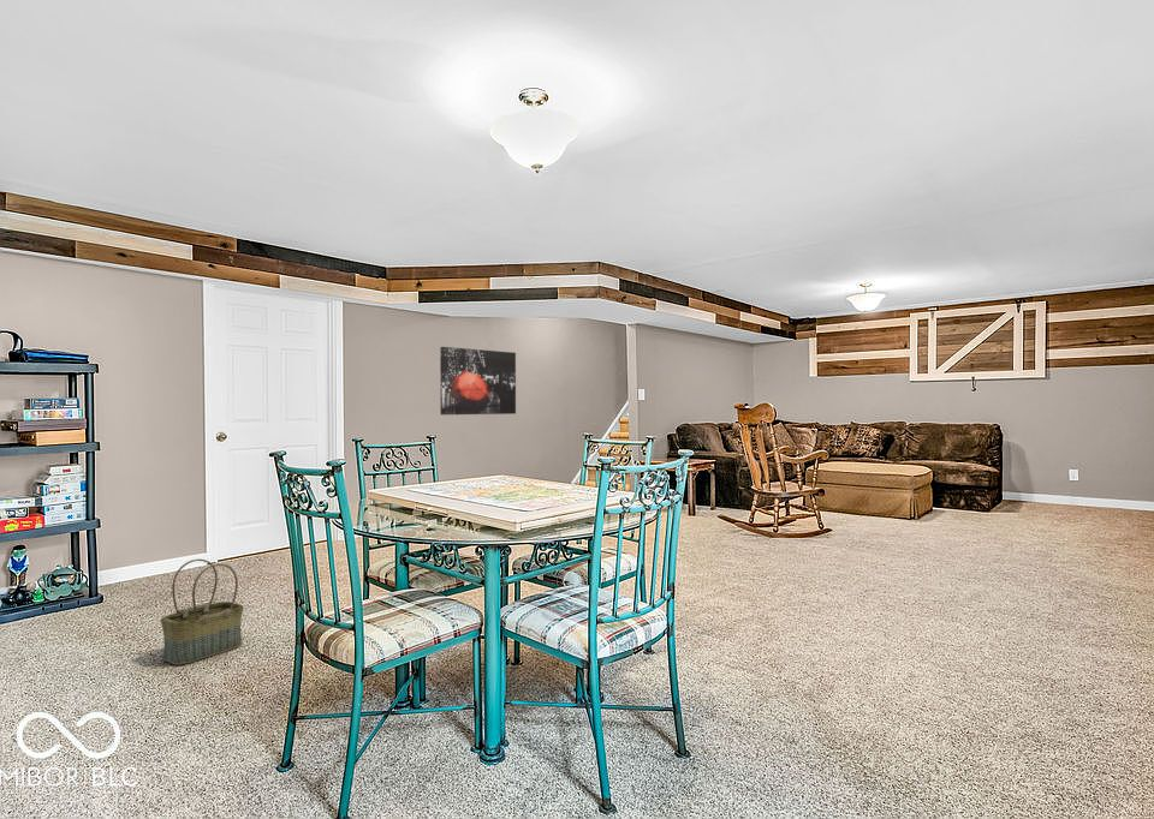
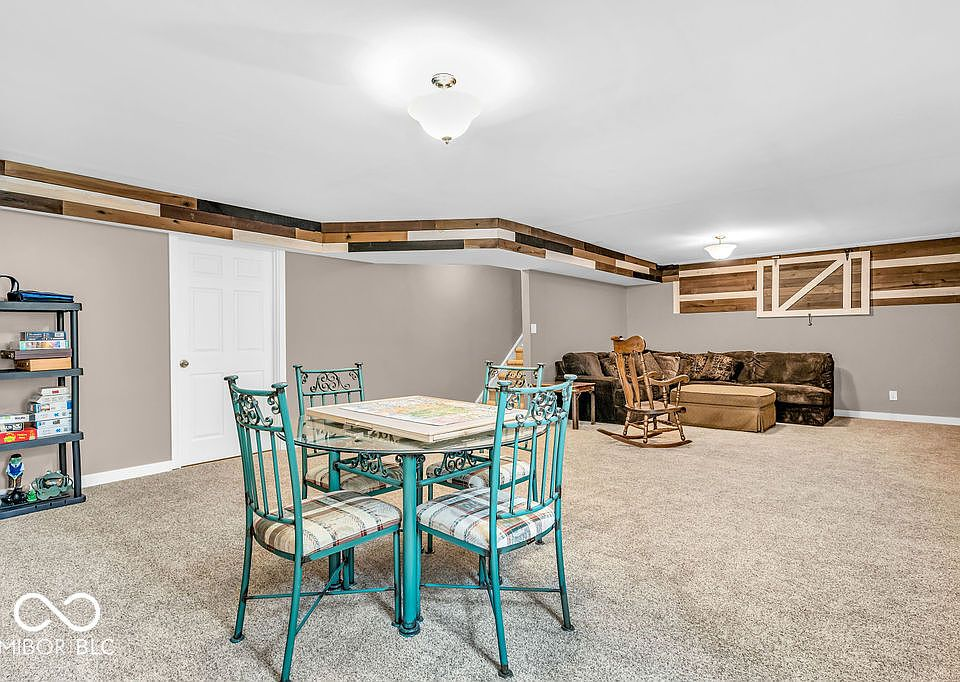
- wall art (480, 382)
- basket (203, 606)
